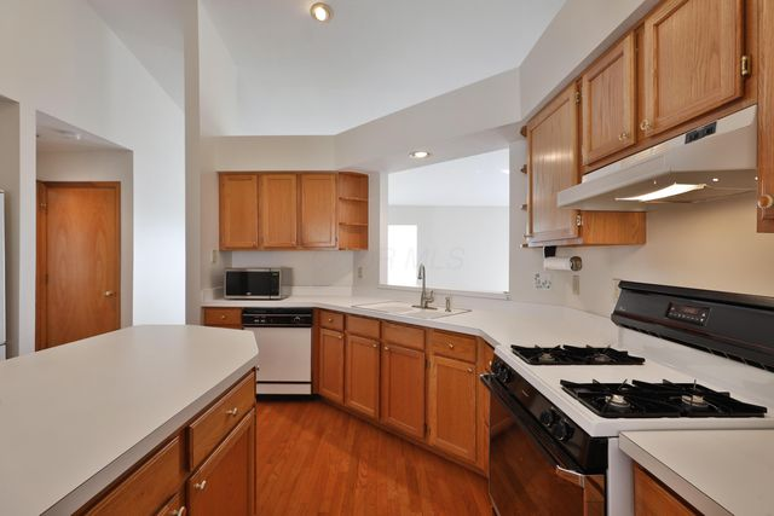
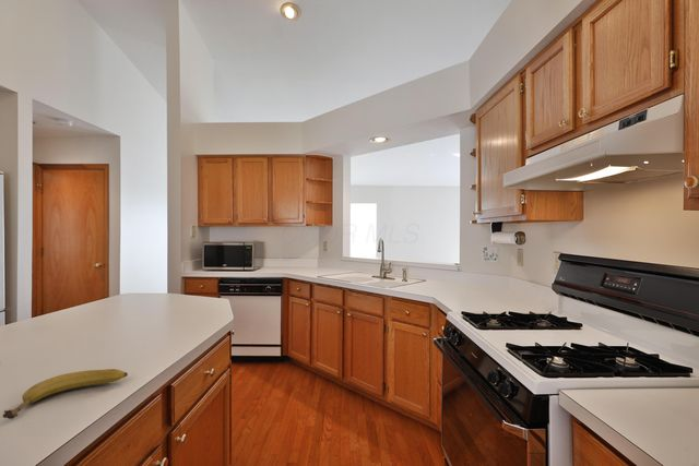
+ fruit (73, 387)
